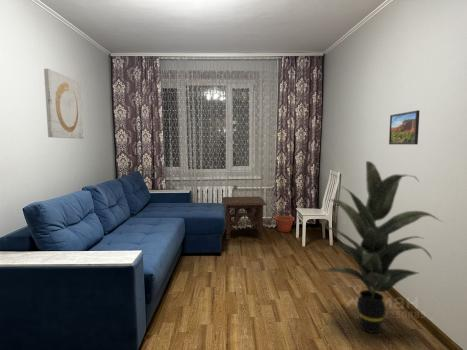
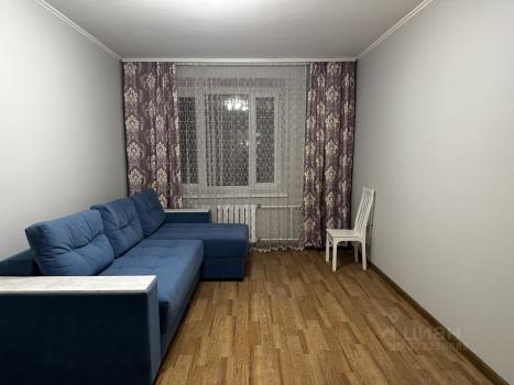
- indoor plant (375, 245)
- wall art (65, 107)
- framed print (403, 128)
- side table (244, 217)
- plant pot (284, 224)
